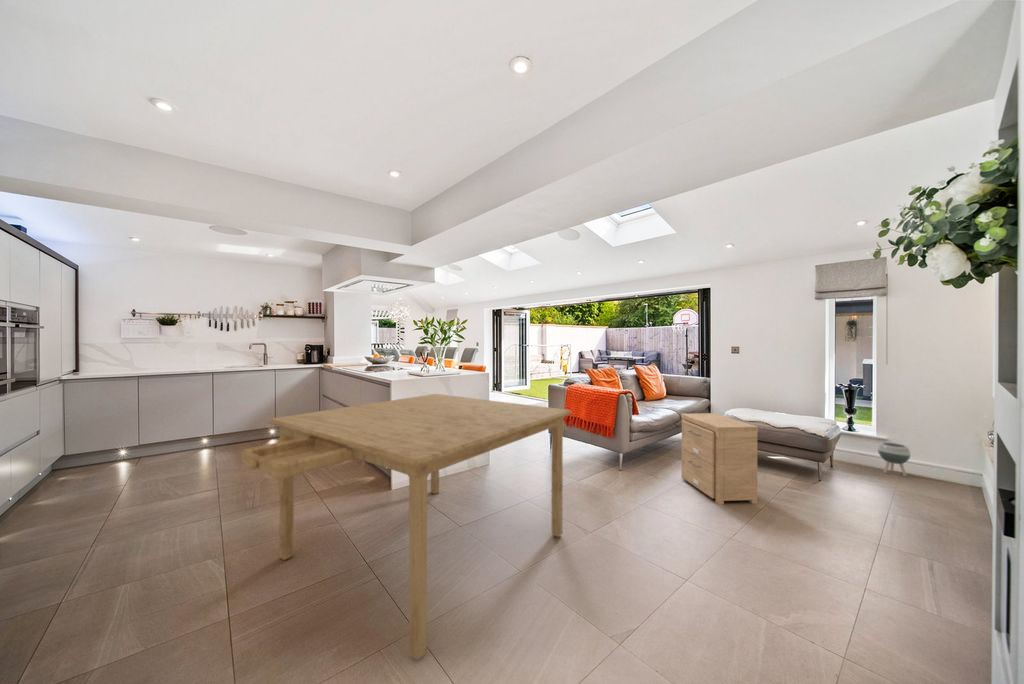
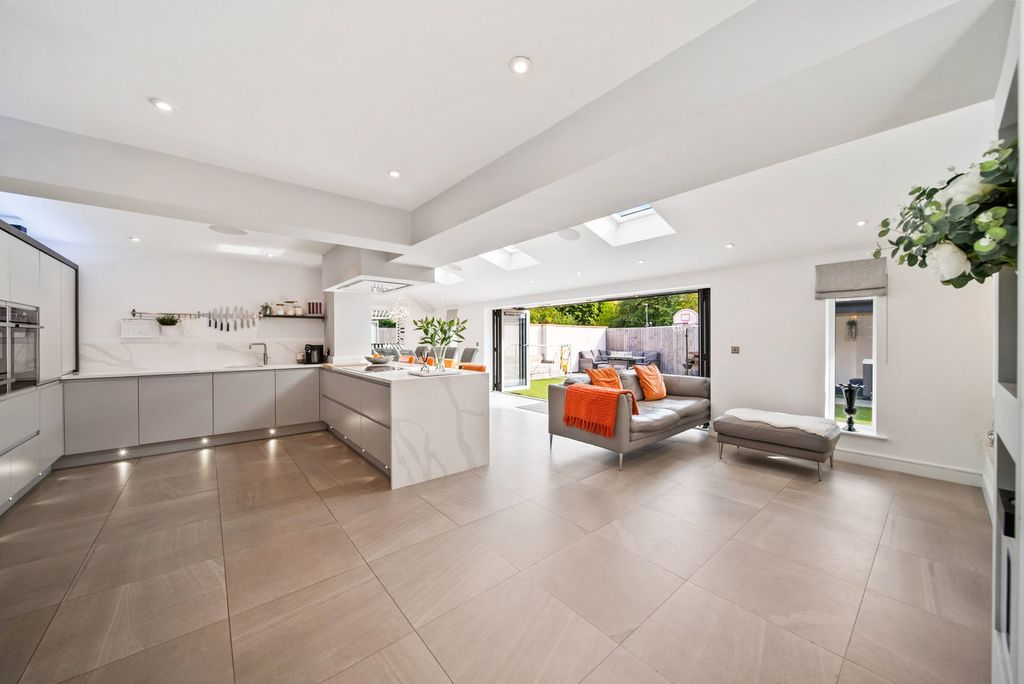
- dining table (409, 488)
- planter (893, 459)
- side table (713, 454)
